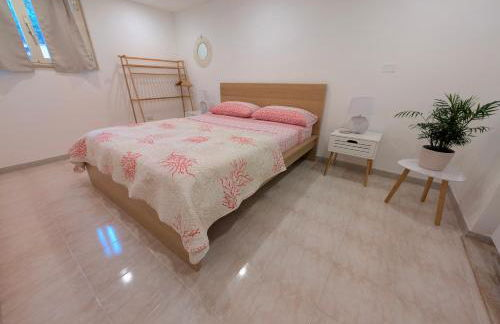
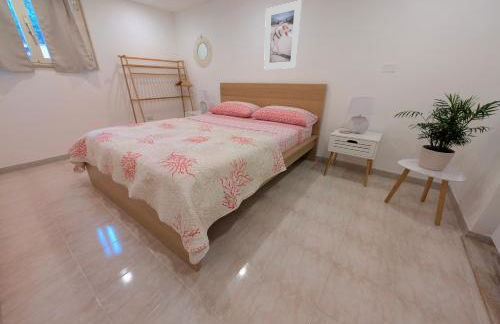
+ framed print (281, 38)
